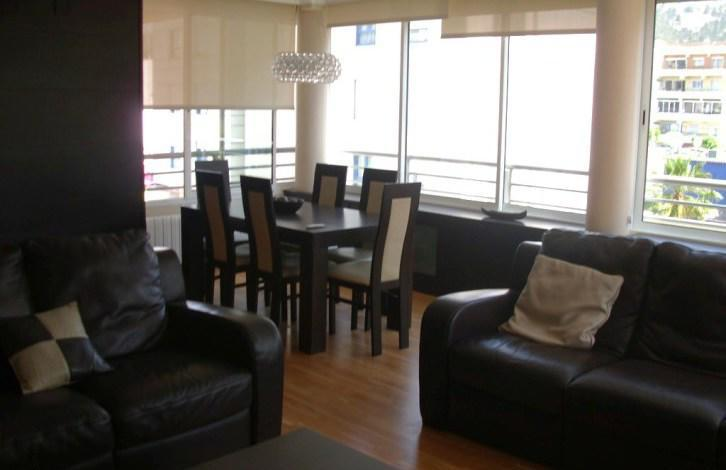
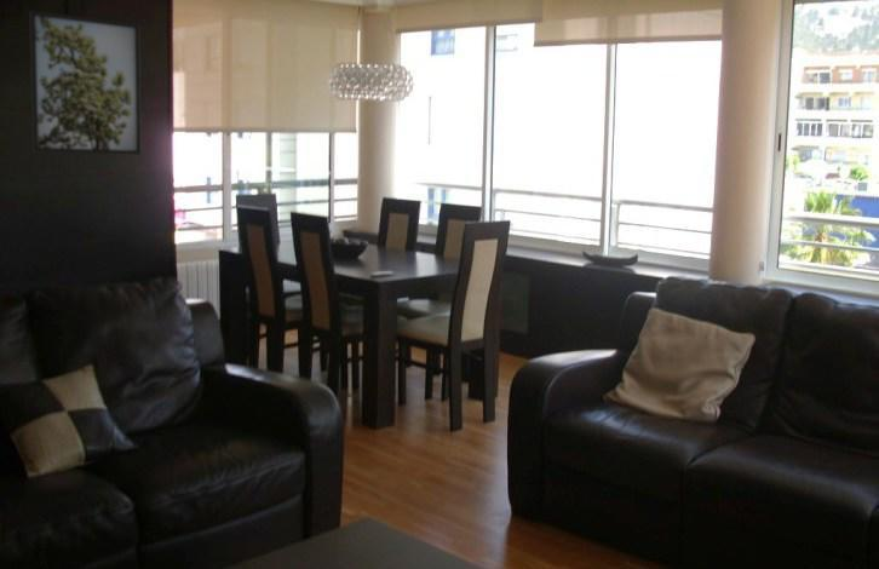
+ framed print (87, 86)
